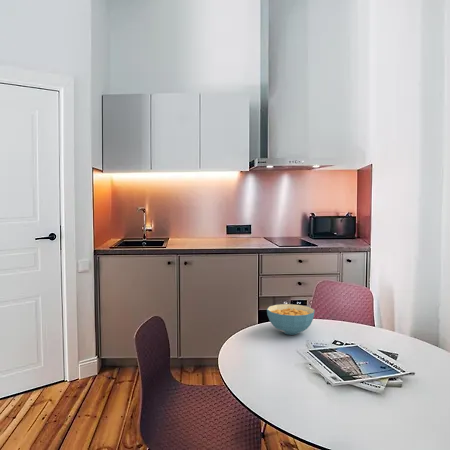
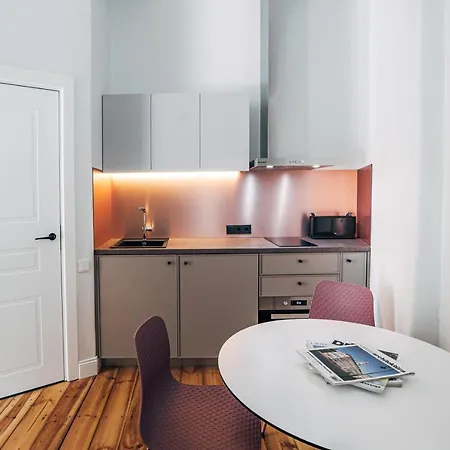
- cereal bowl (290, 321)
